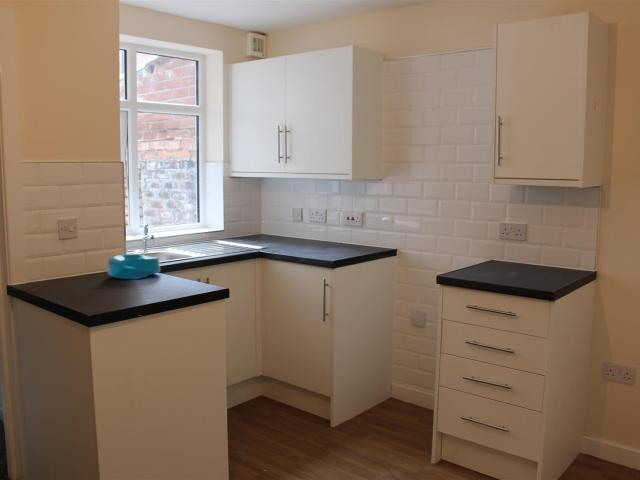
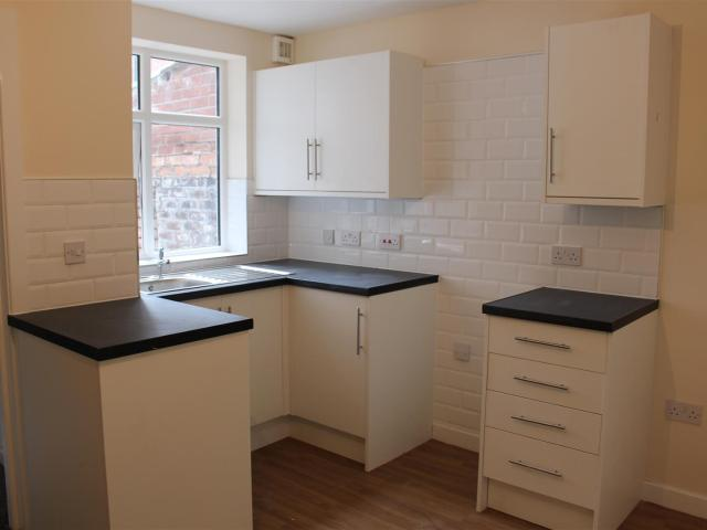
- bowl (134, 266)
